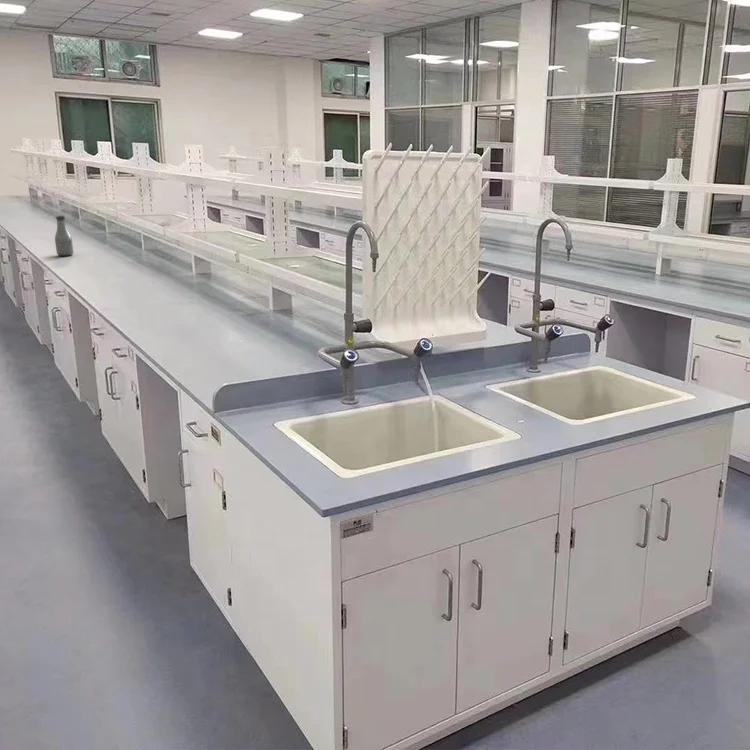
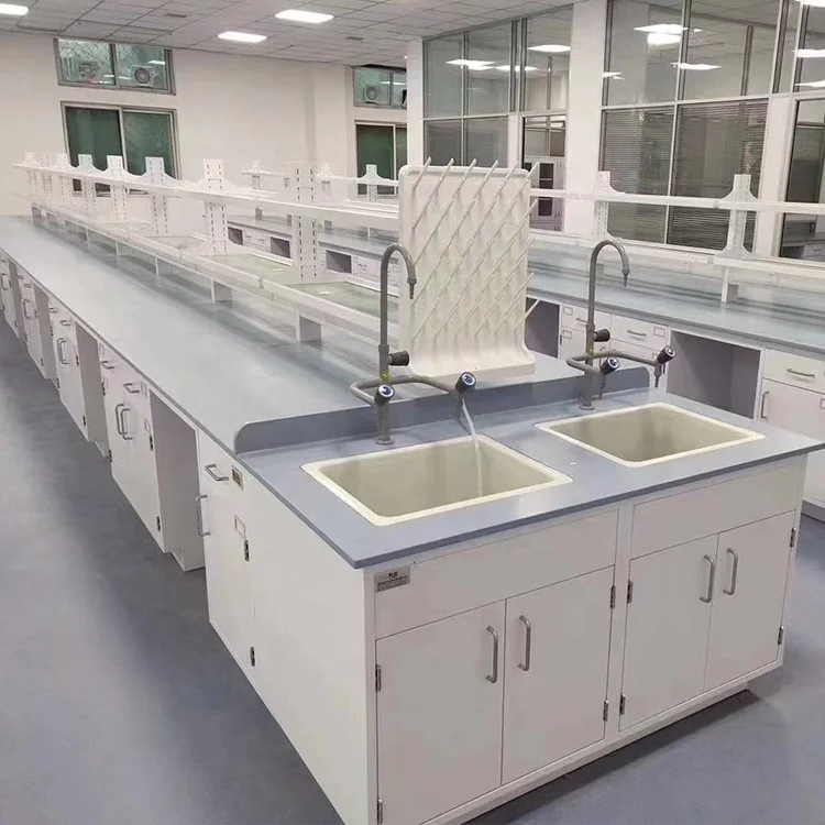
- bottle (62, 235)
